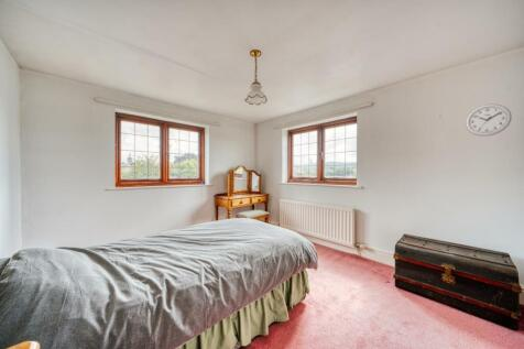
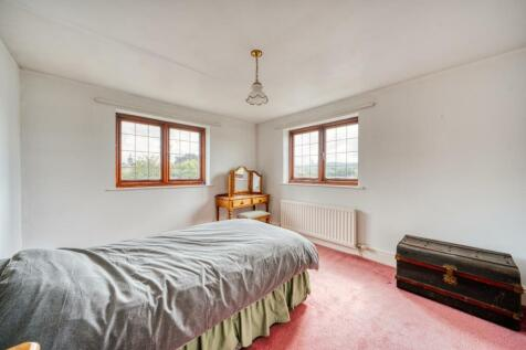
- wall clock (487, 120)
